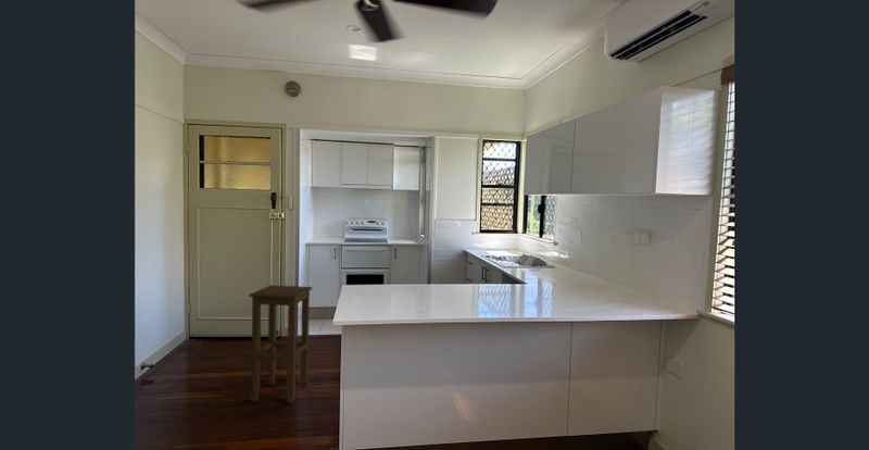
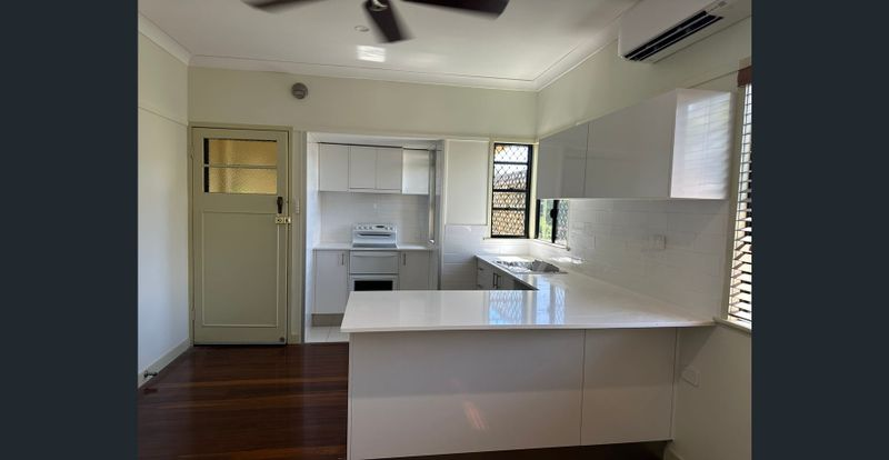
- stool (281, 341)
